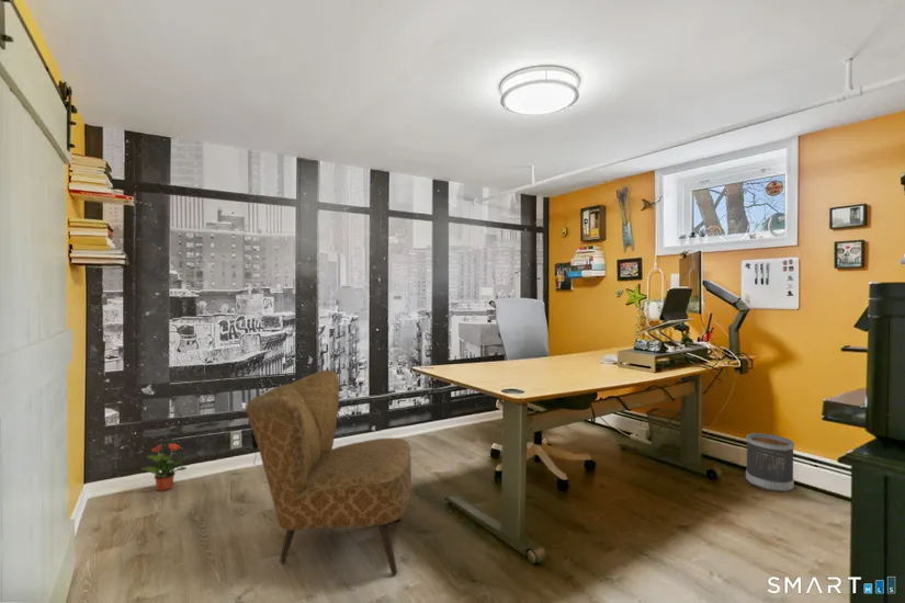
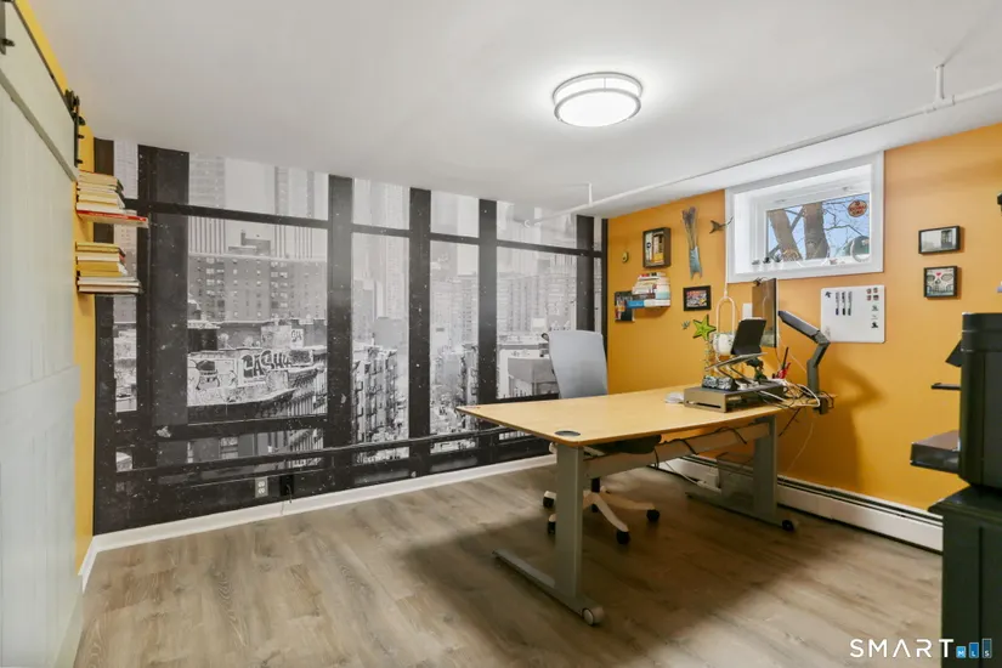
- wastebasket (769, 460)
- armchair (336, 463)
- potted plant (165, 465)
